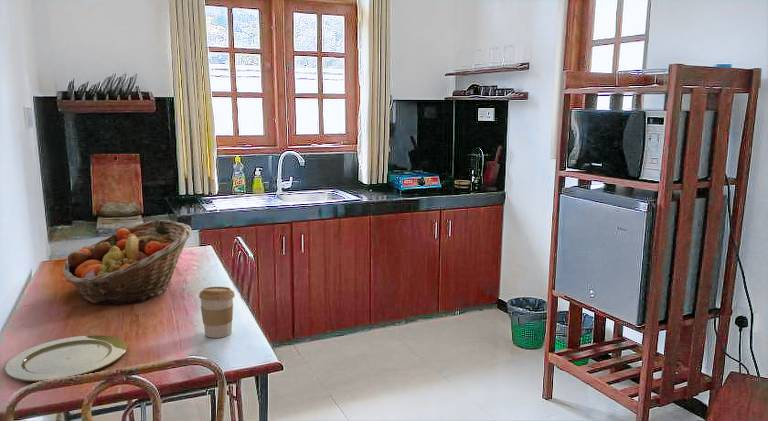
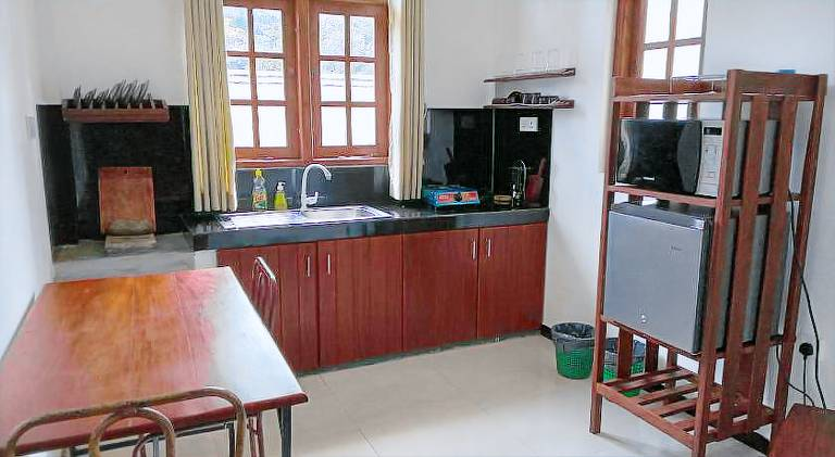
- coffee cup (217, 310)
- plate (68, 356)
- fruit basket (129, 259)
